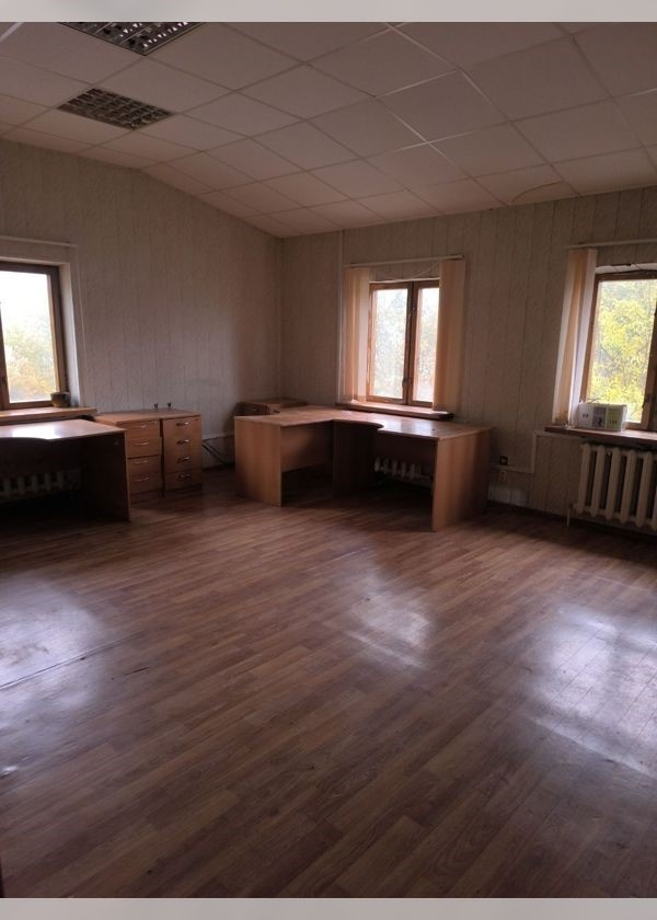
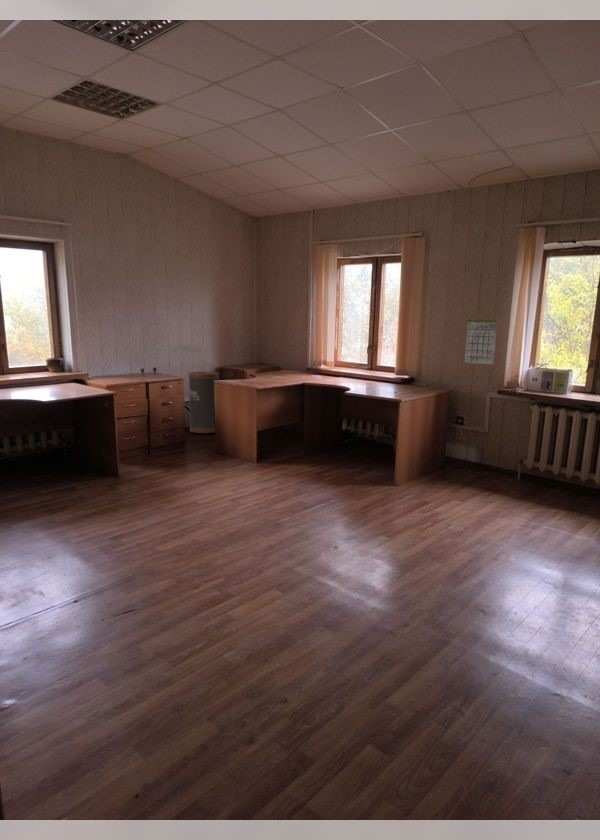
+ trash can (204, 402)
+ calendar (481, 336)
